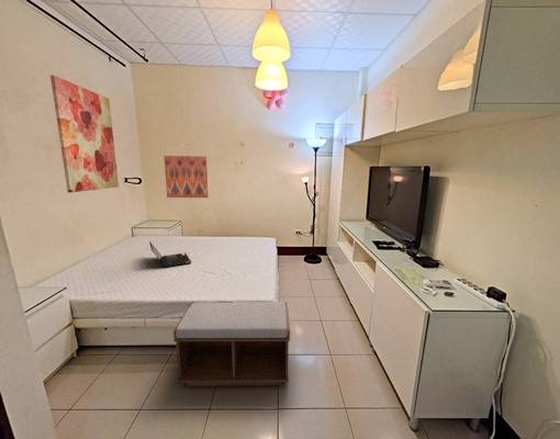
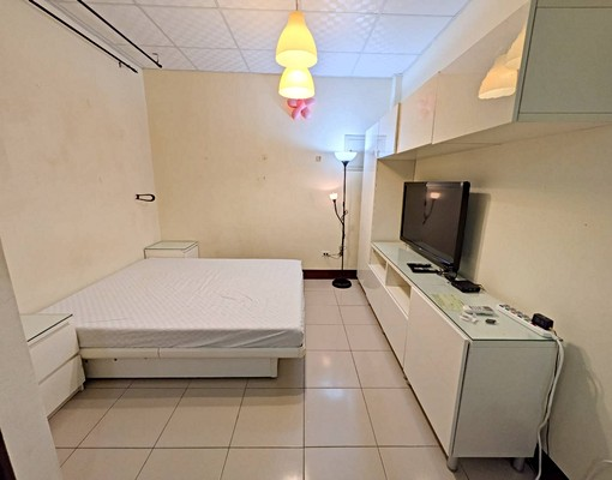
- laptop computer (169, 255)
- wall art (90, 140)
- bench (236, 341)
- wall art (186, 177)
